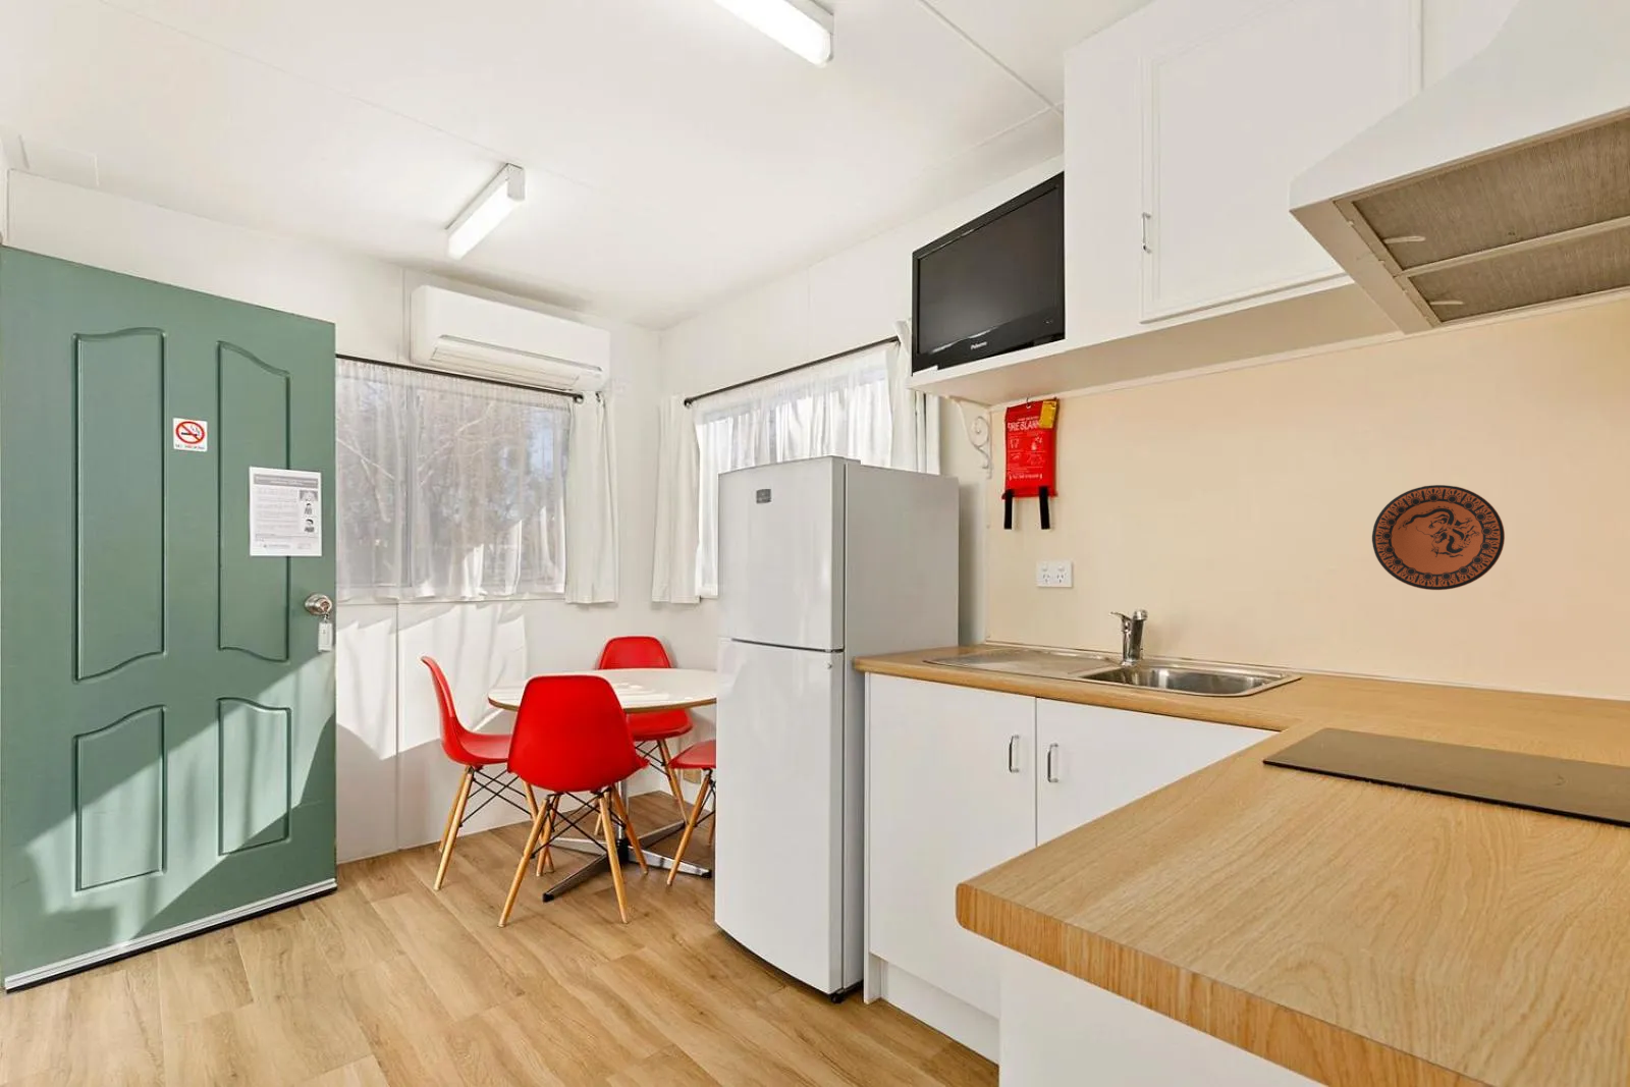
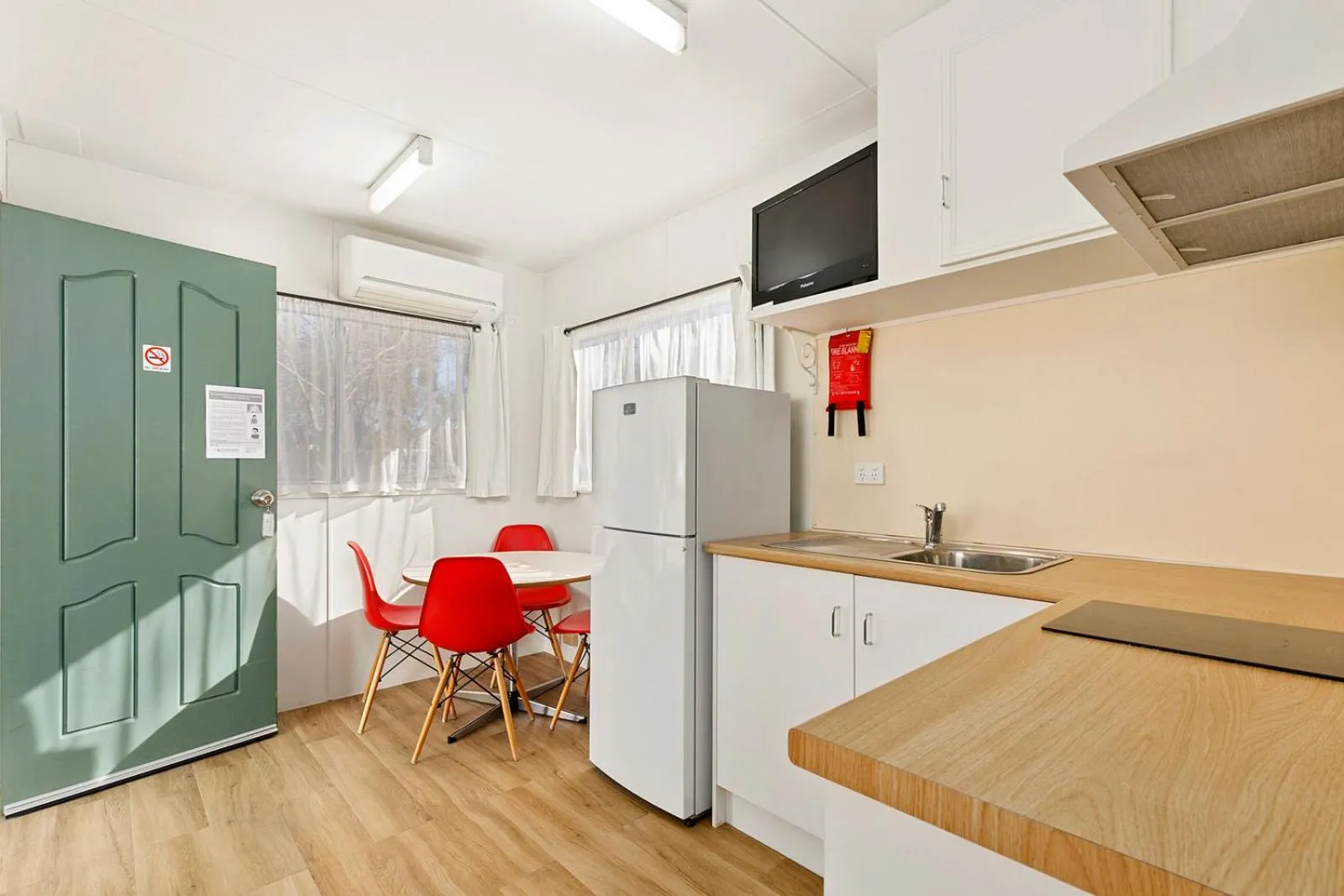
- decorative plate (1435, 537)
